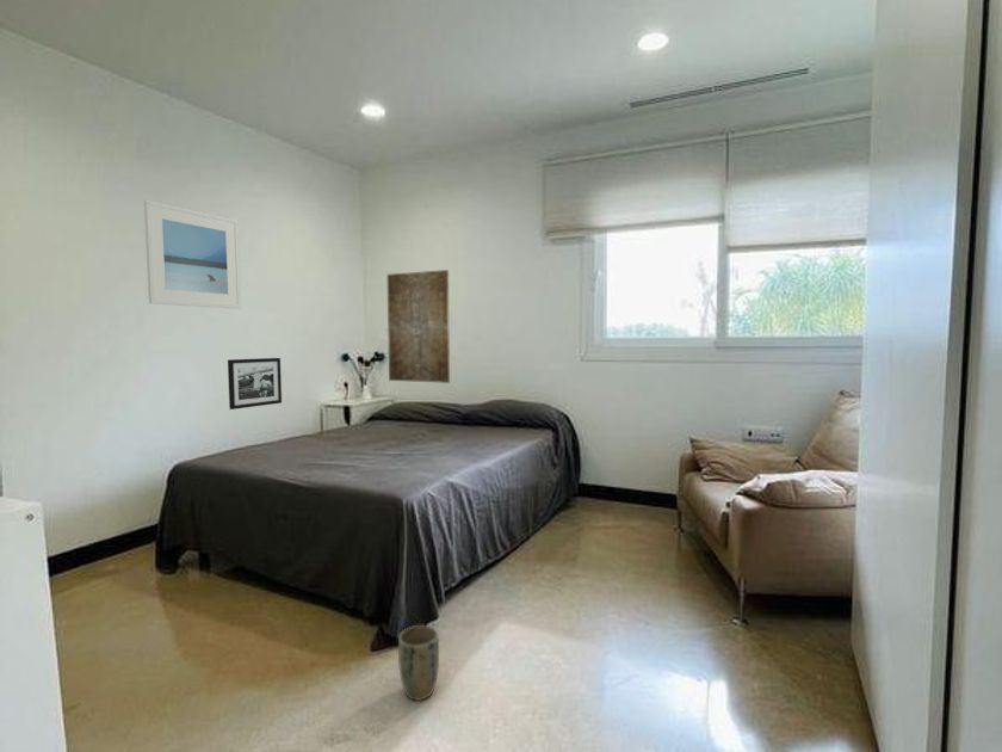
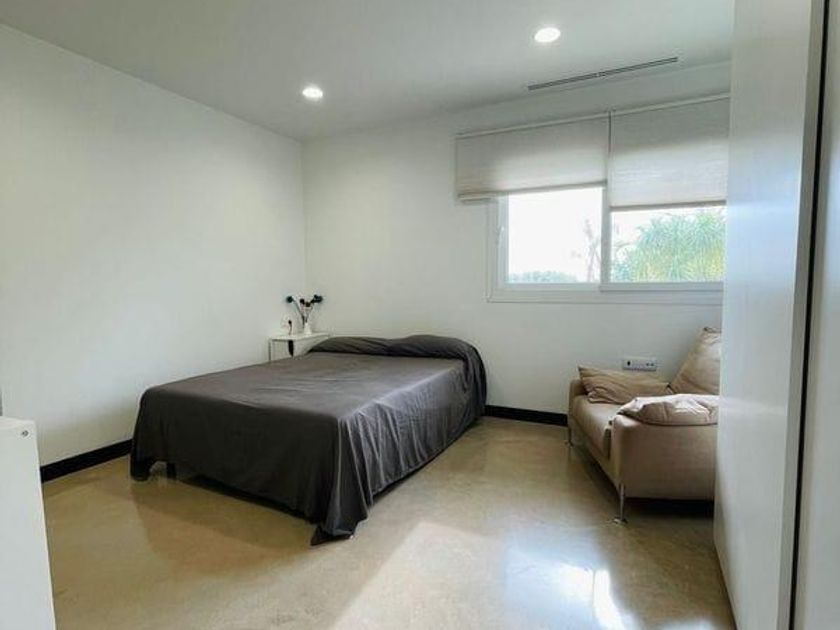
- picture frame (255, 382)
- plant pot (419, 662)
- wall art (418, 327)
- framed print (196, 258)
